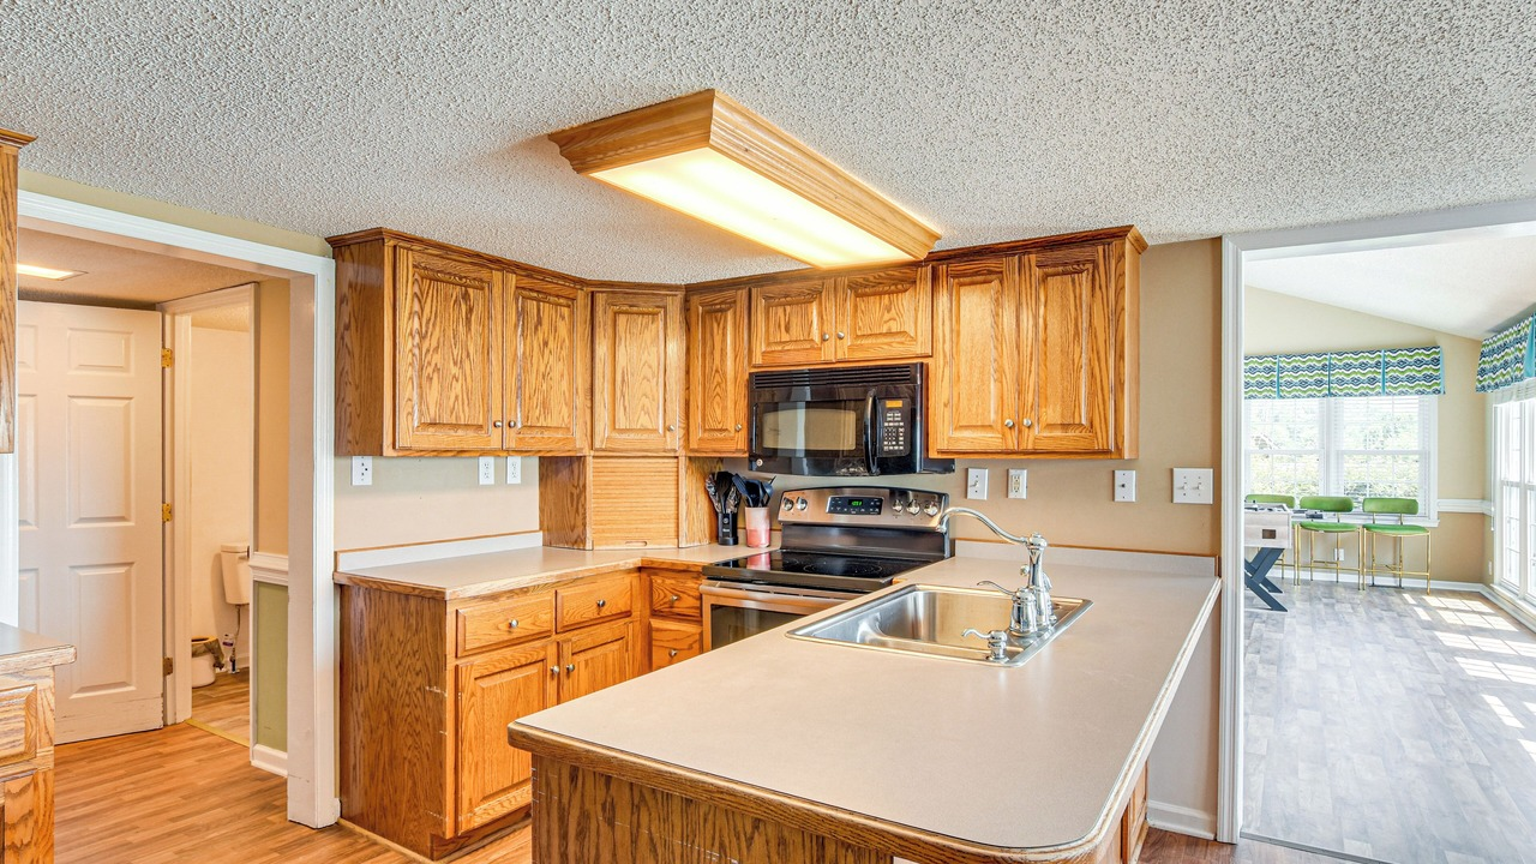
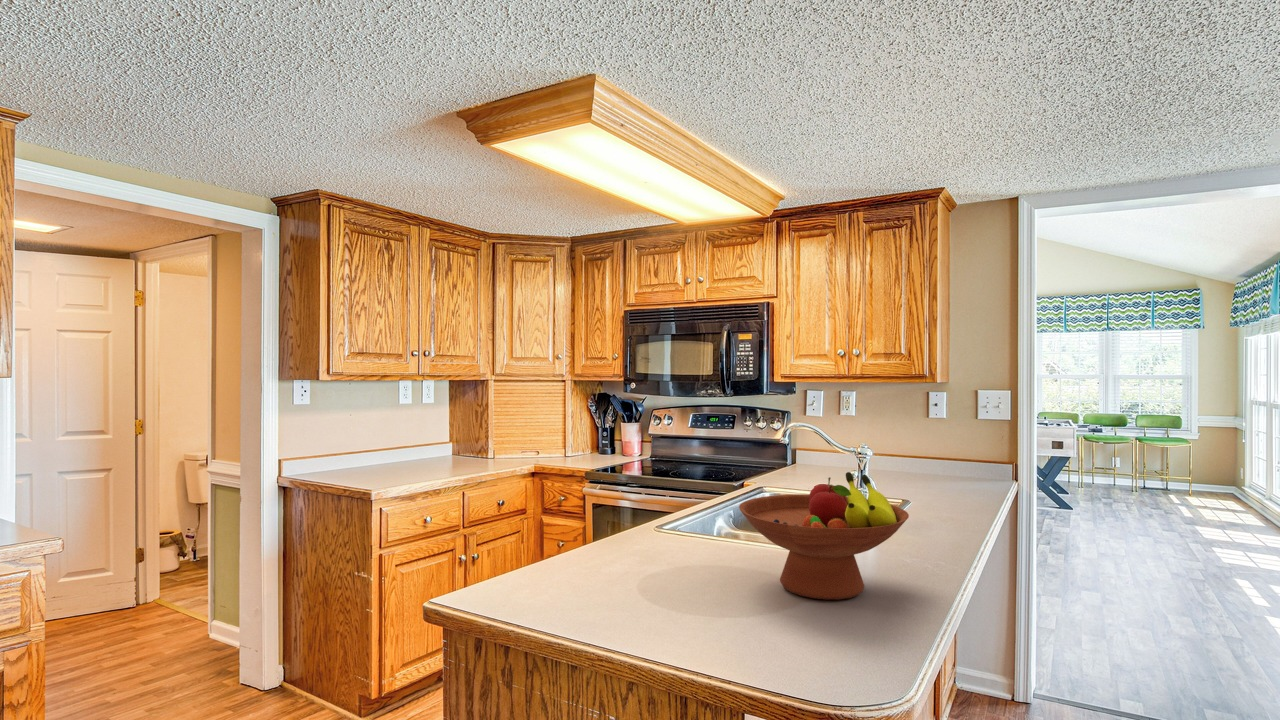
+ fruit bowl (821, 533)
